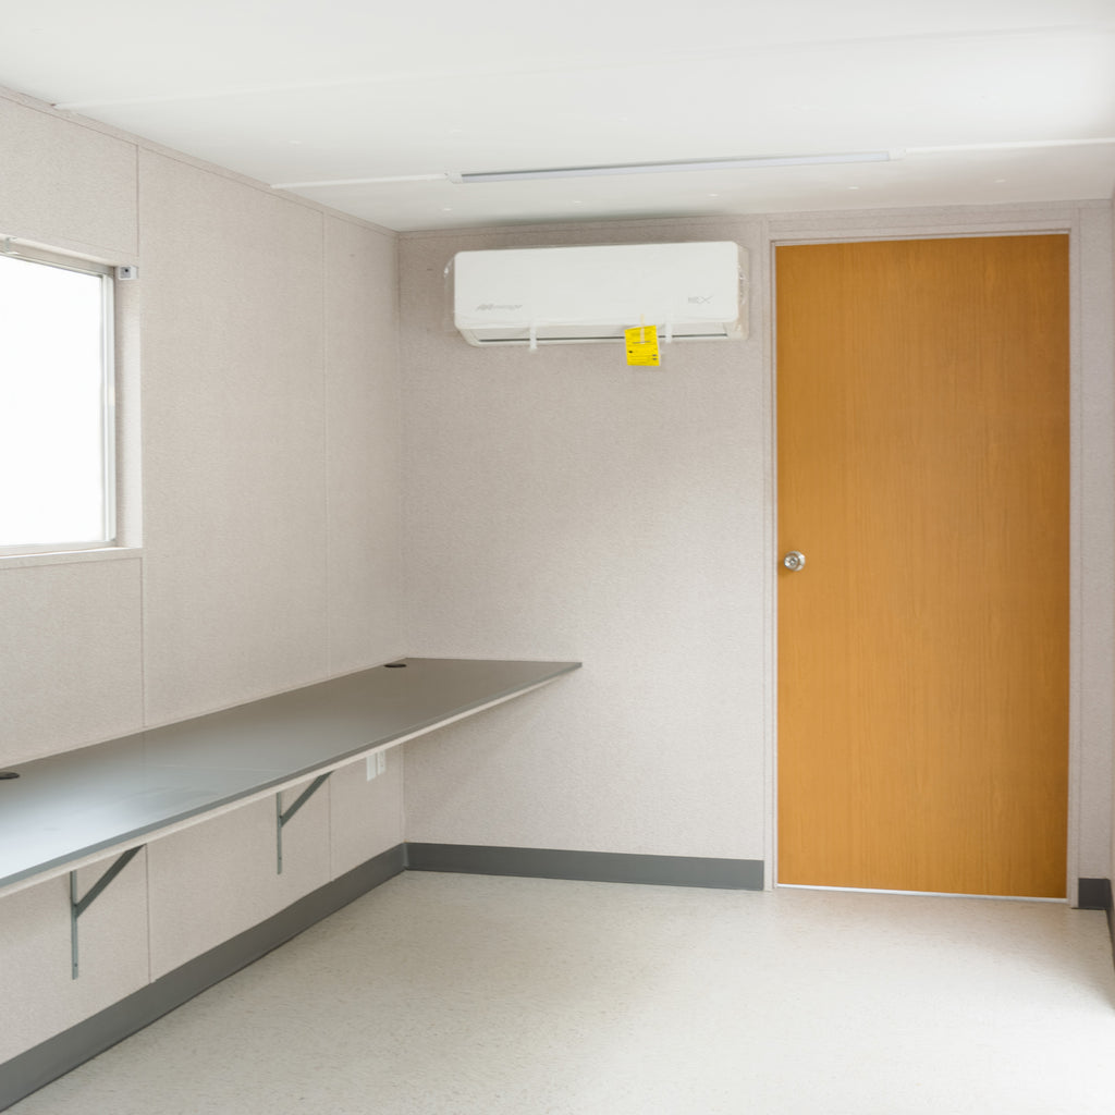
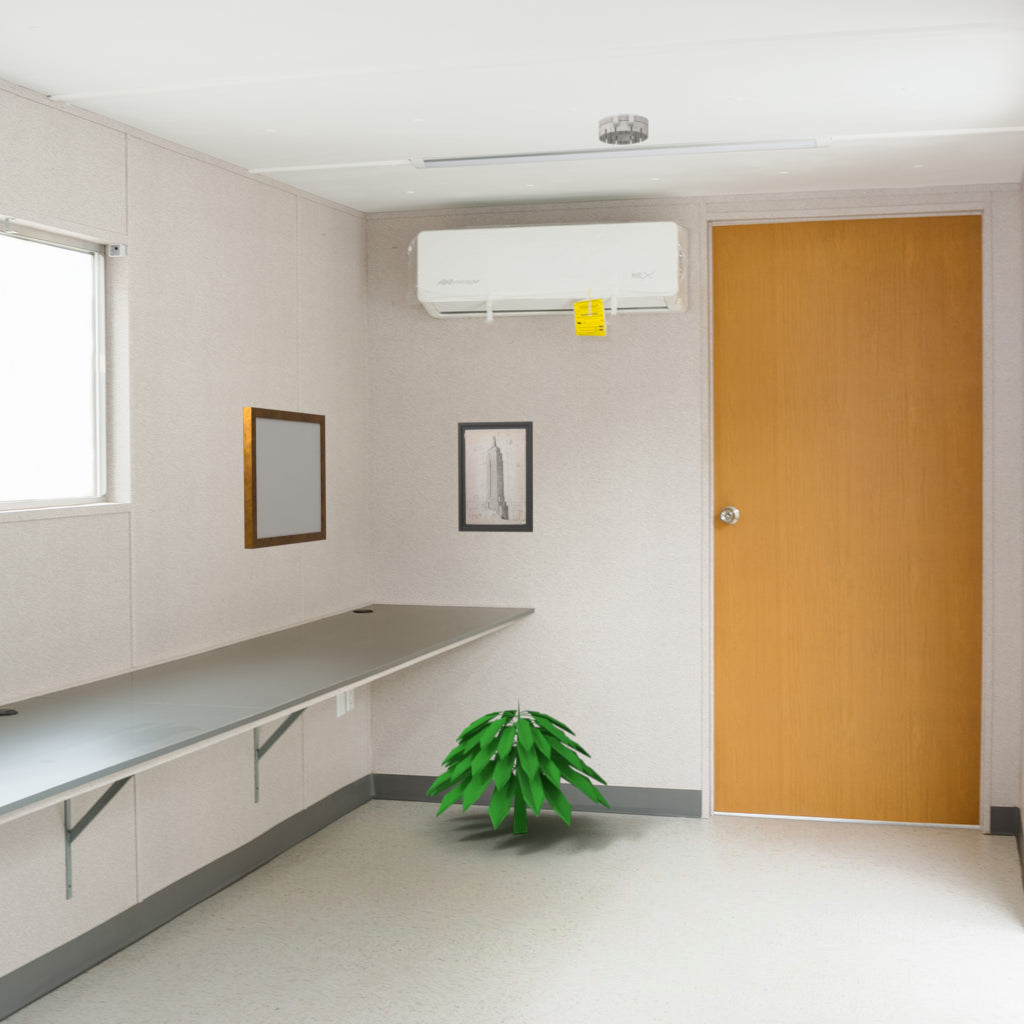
+ wall art (495, 476)
+ writing board (287, 477)
+ smoke detector (623, 128)
+ indoor plant (518, 764)
